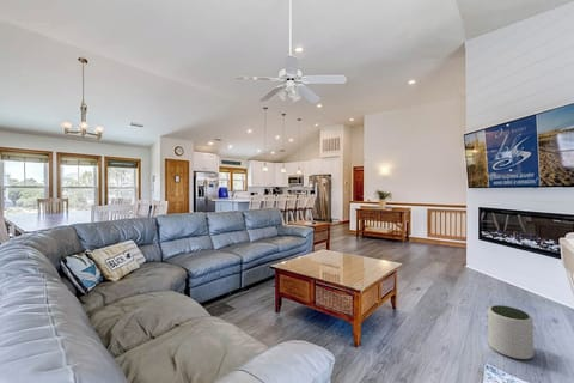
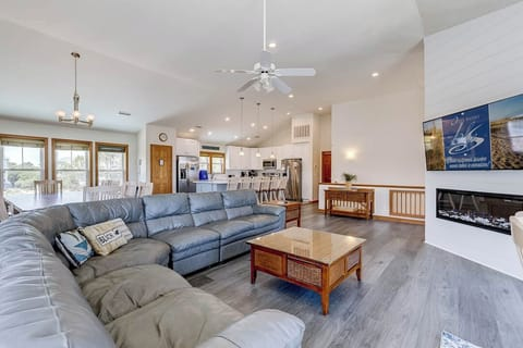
- plant pot (509, 330)
